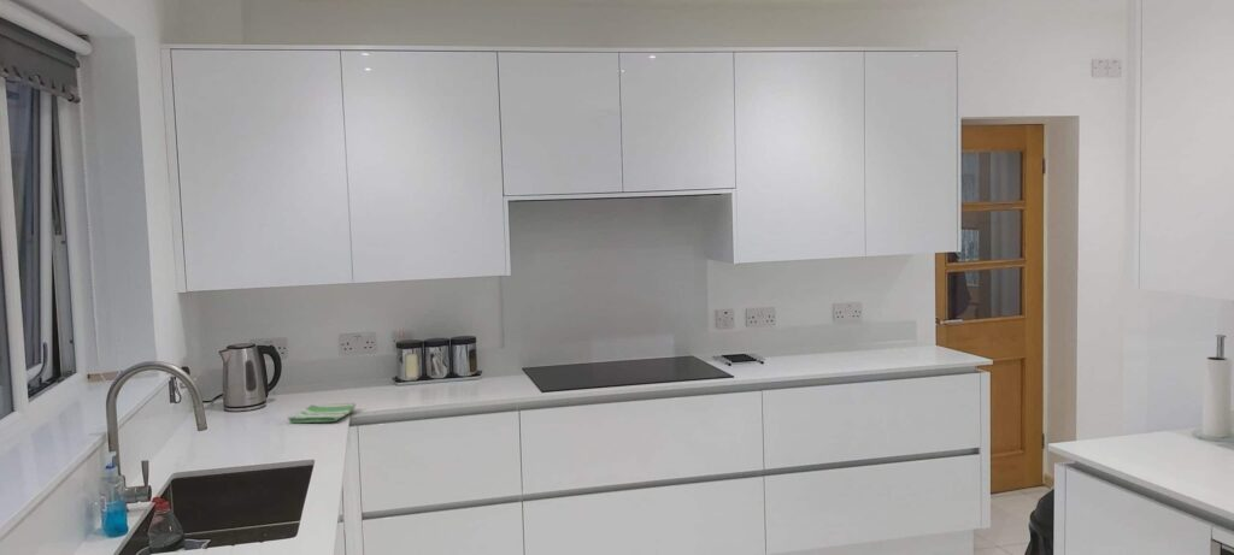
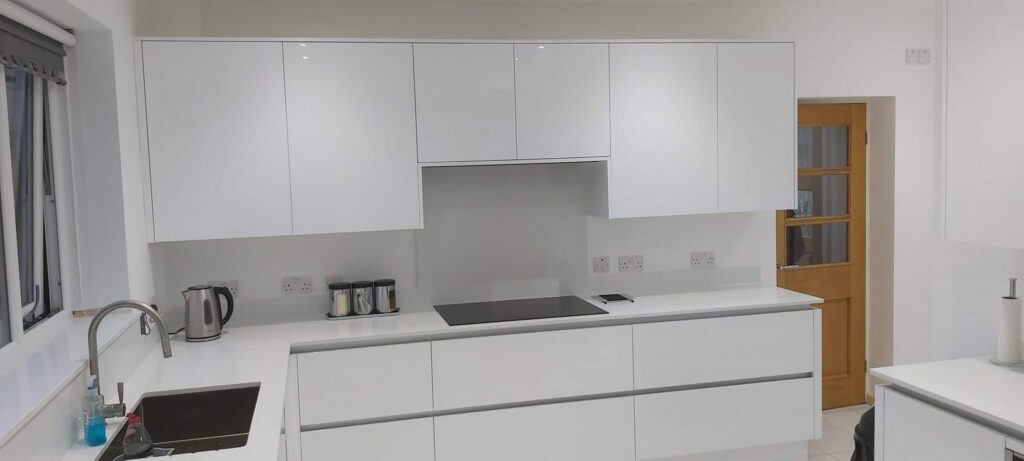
- dish towel (323, 412)
